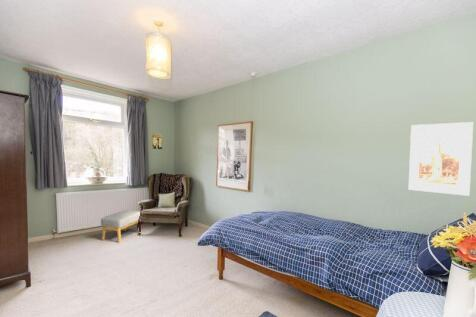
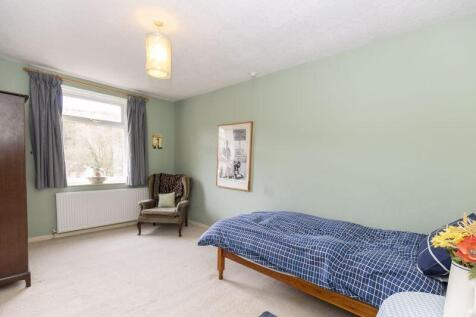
- footstool (122, 225)
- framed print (438, 158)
